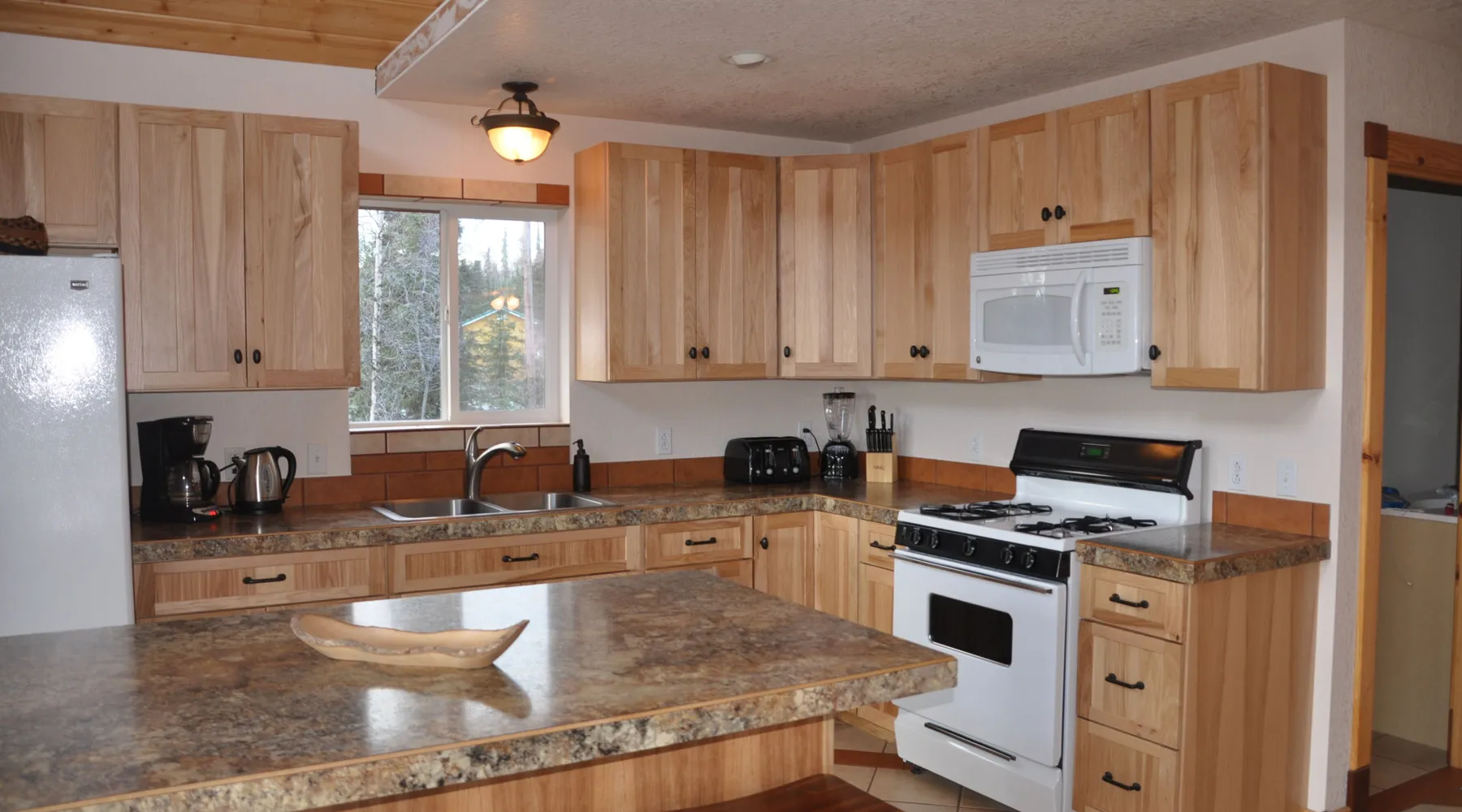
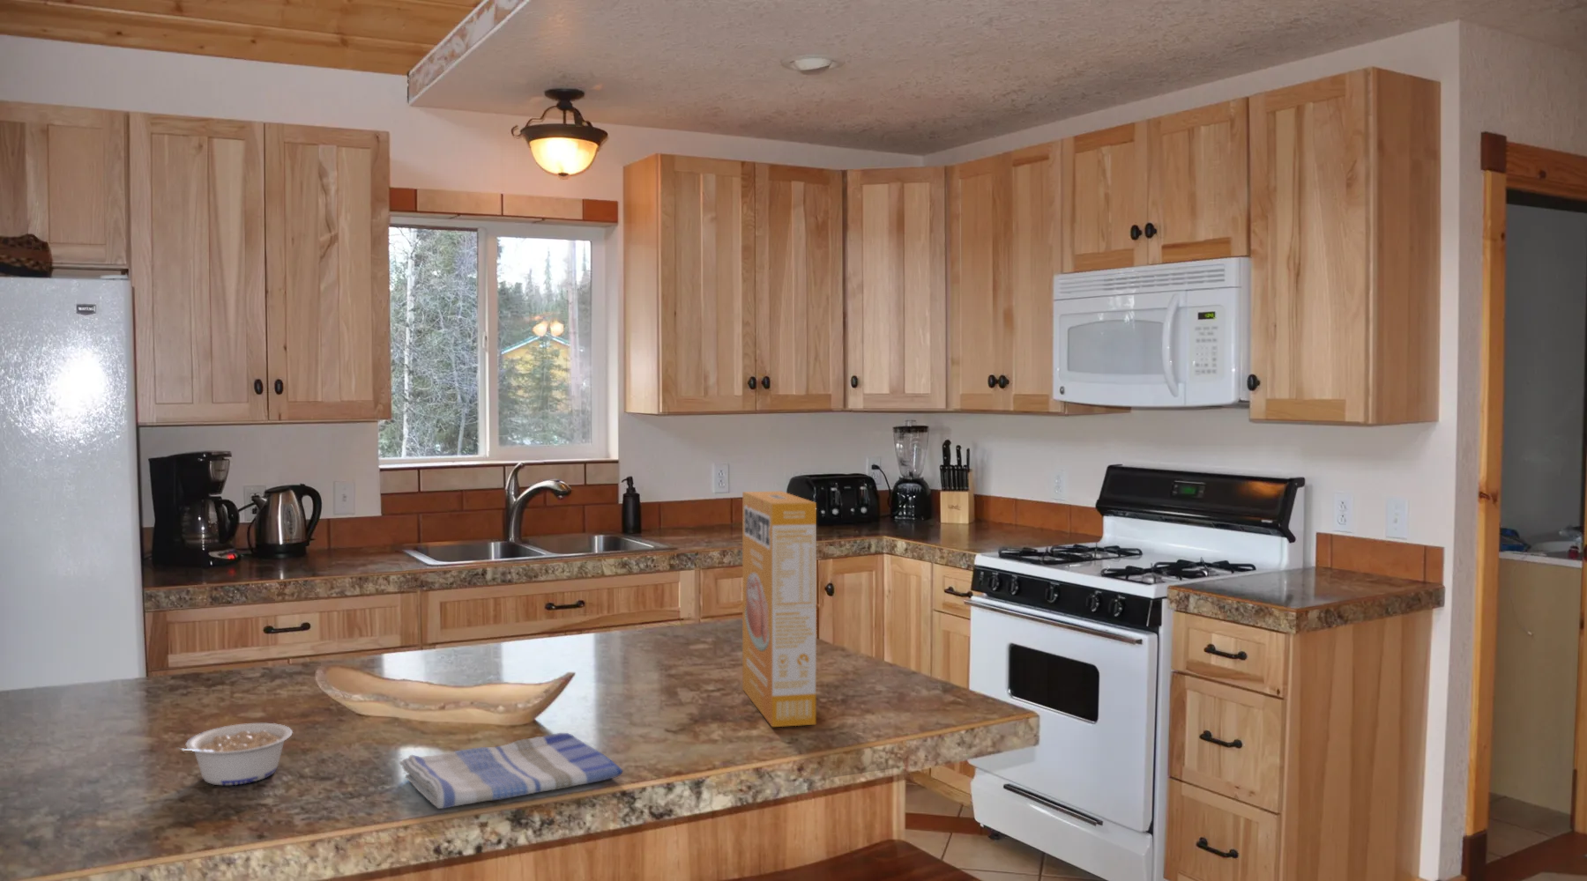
+ dish towel (509, 767)
+ cereal box (777, 601)
+ legume (239, 752)
